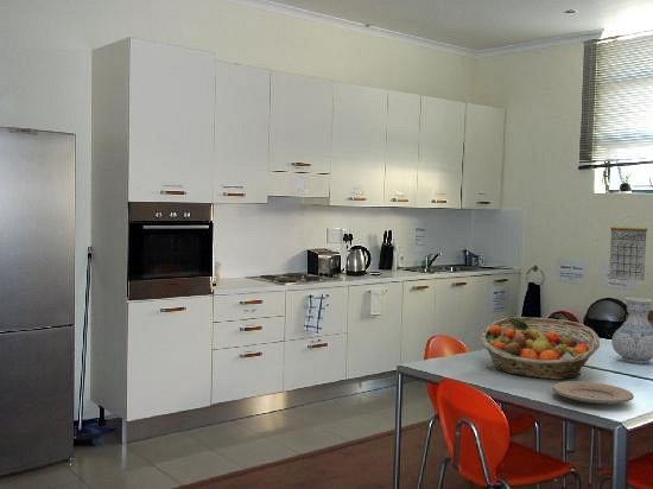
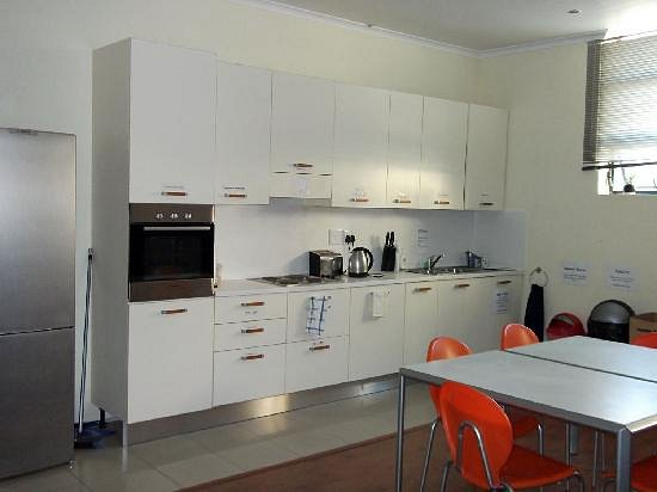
- fruit basket (538, 347)
- plate (591, 394)
- calendar (627, 247)
- vase (636, 329)
